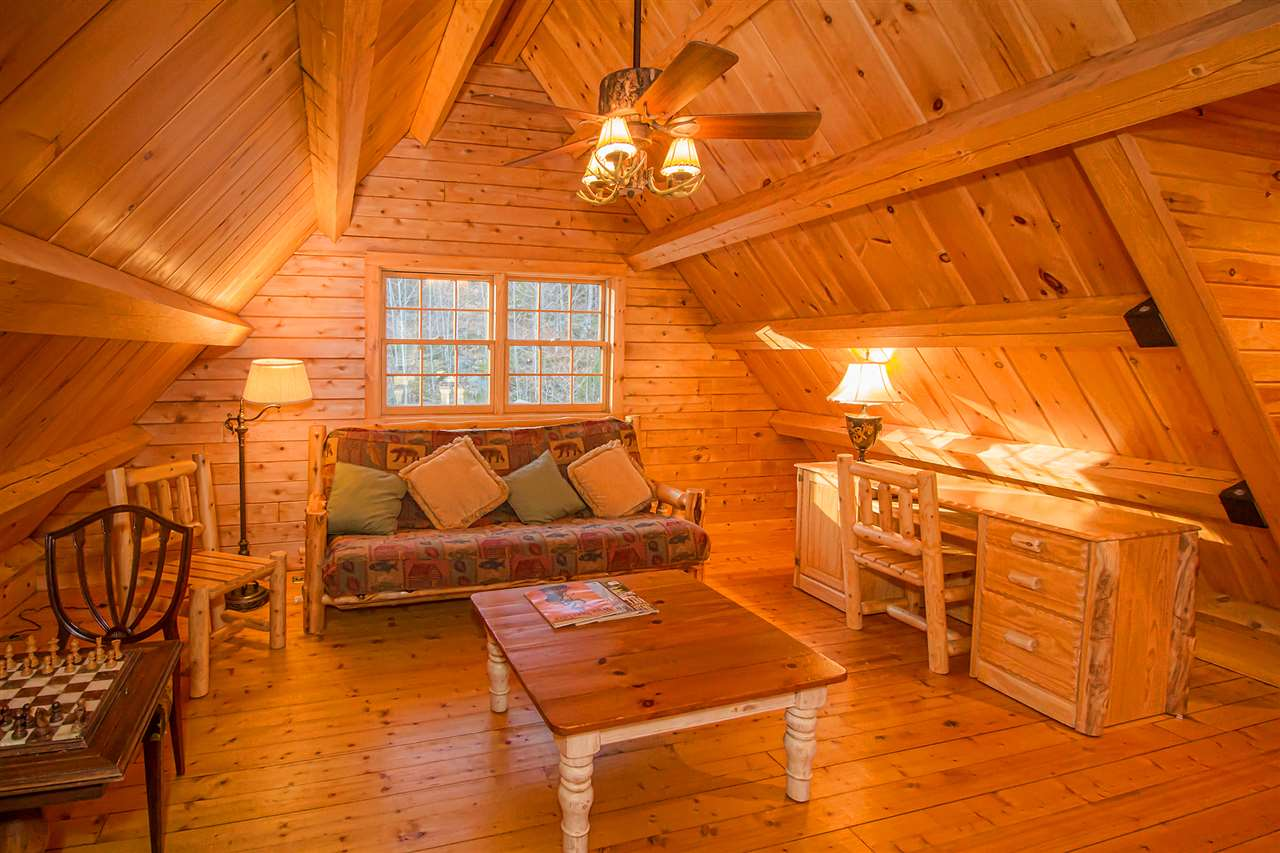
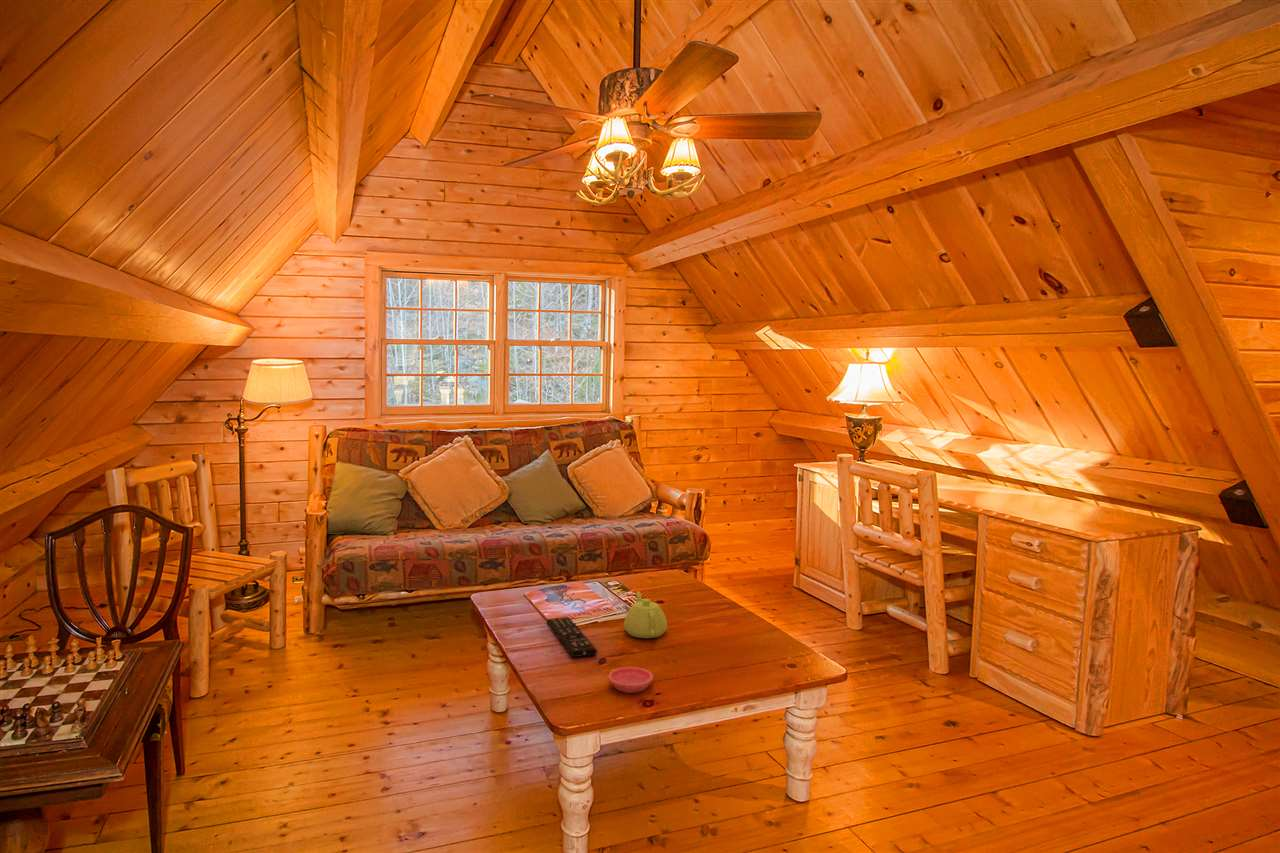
+ remote control (570, 635)
+ saucer (630, 680)
+ teapot (645, 615)
